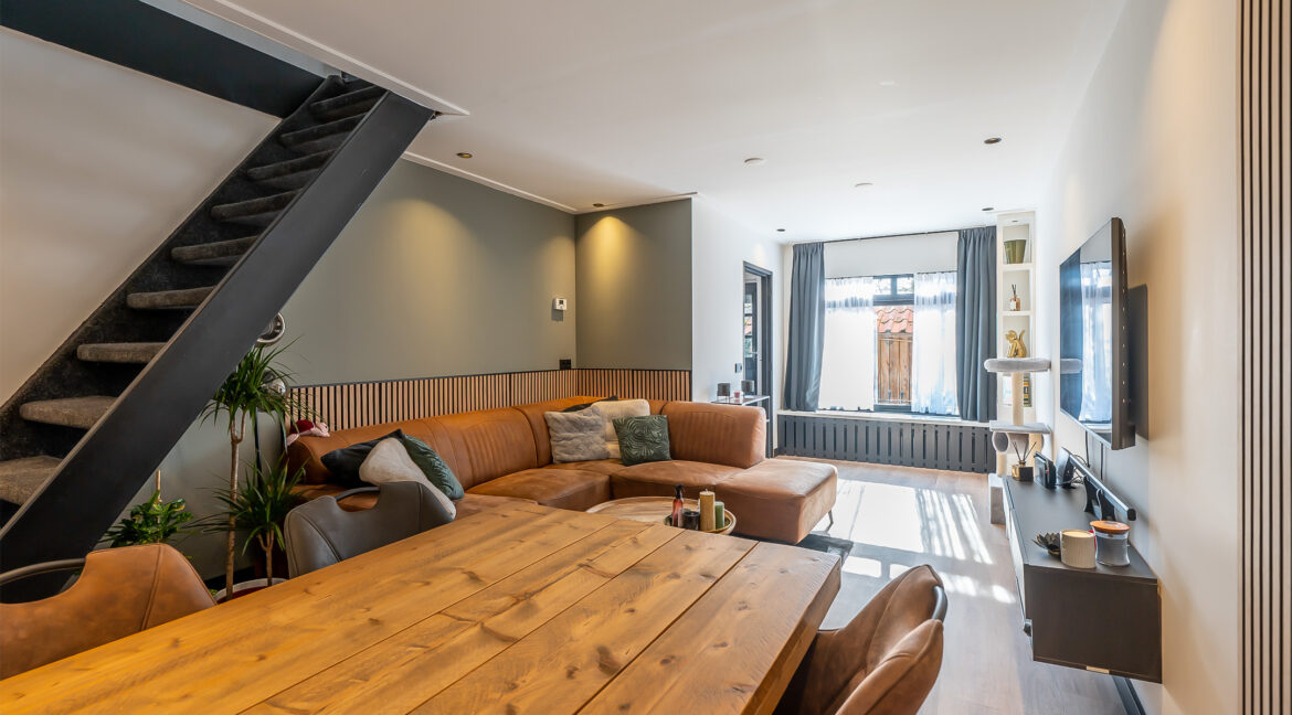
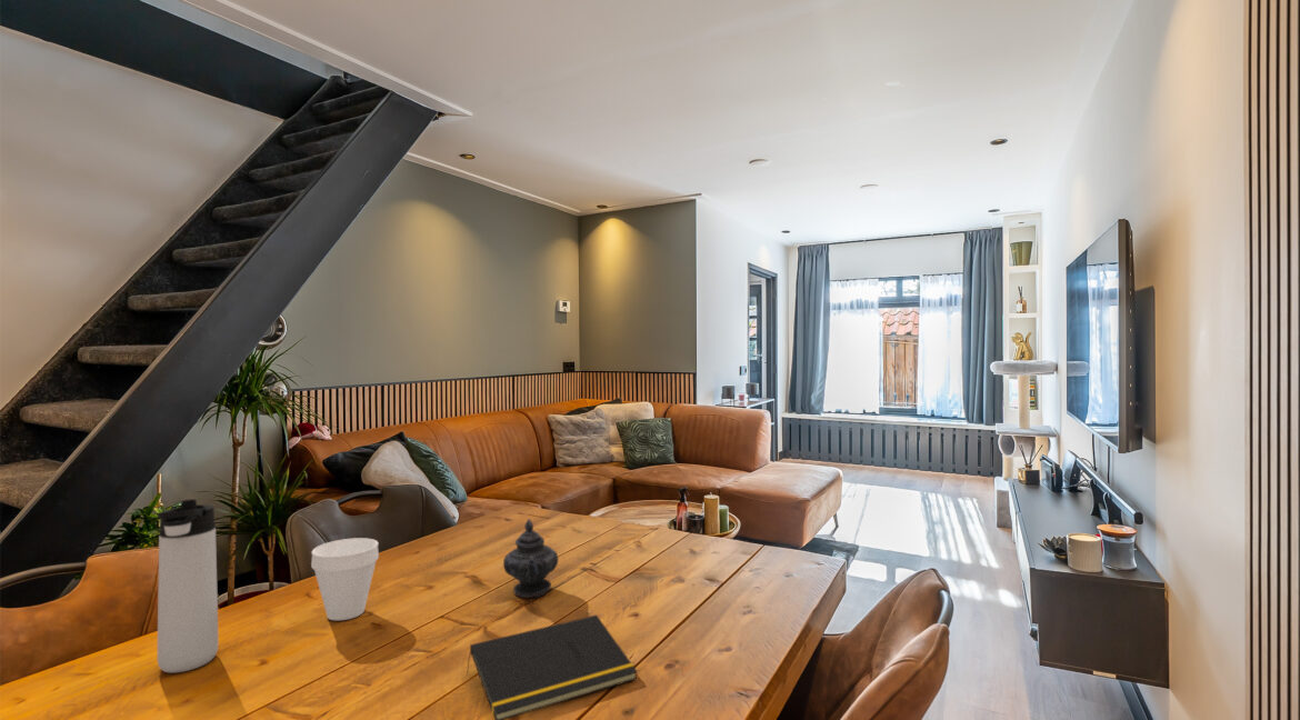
+ teapot (531, 556)
+ thermos bottle (184, 586)
+ notepad (552, 661)
+ cup (346, 579)
